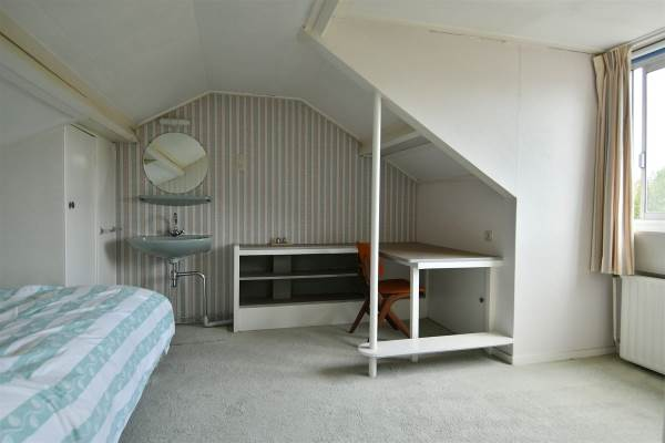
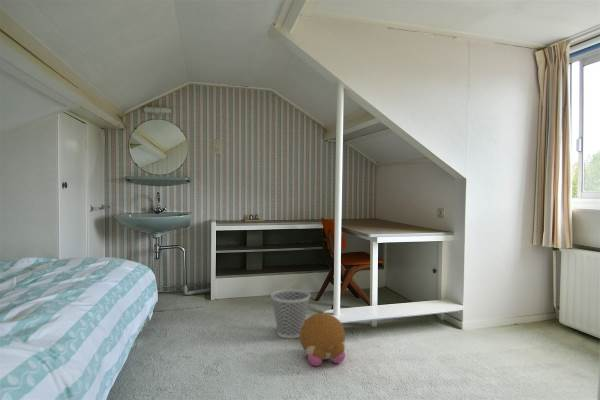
+ wastebasket (290, 313)
+ plush toy (322, 336)
